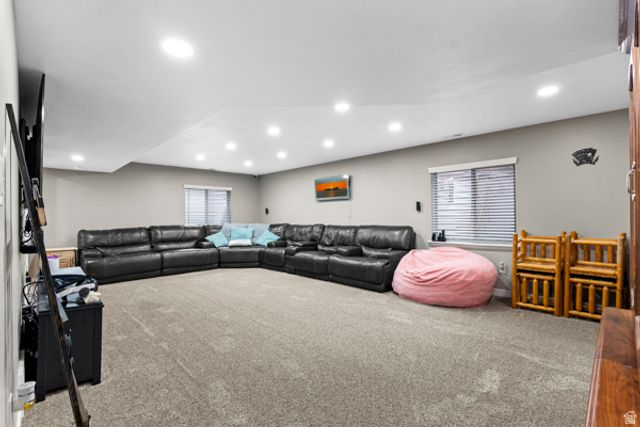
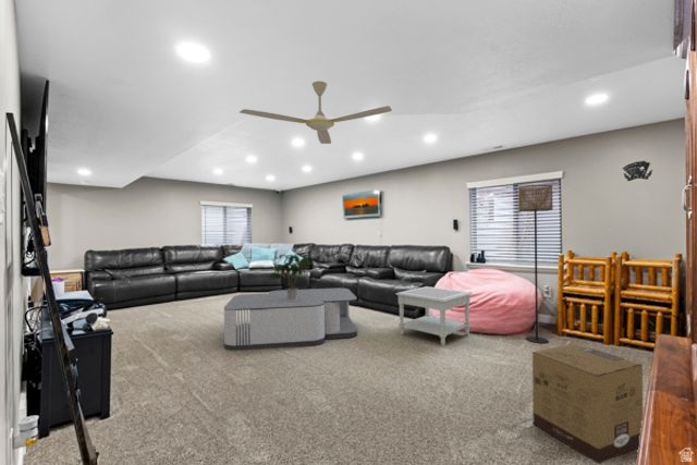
+ coffee table (294, 315)
+ side table (433, 317)
+ potted plant (292, 274)
+ ceiling fan (317, 112)
+ floor lamp (536, 262)
+ cardboard box (585, 395)
